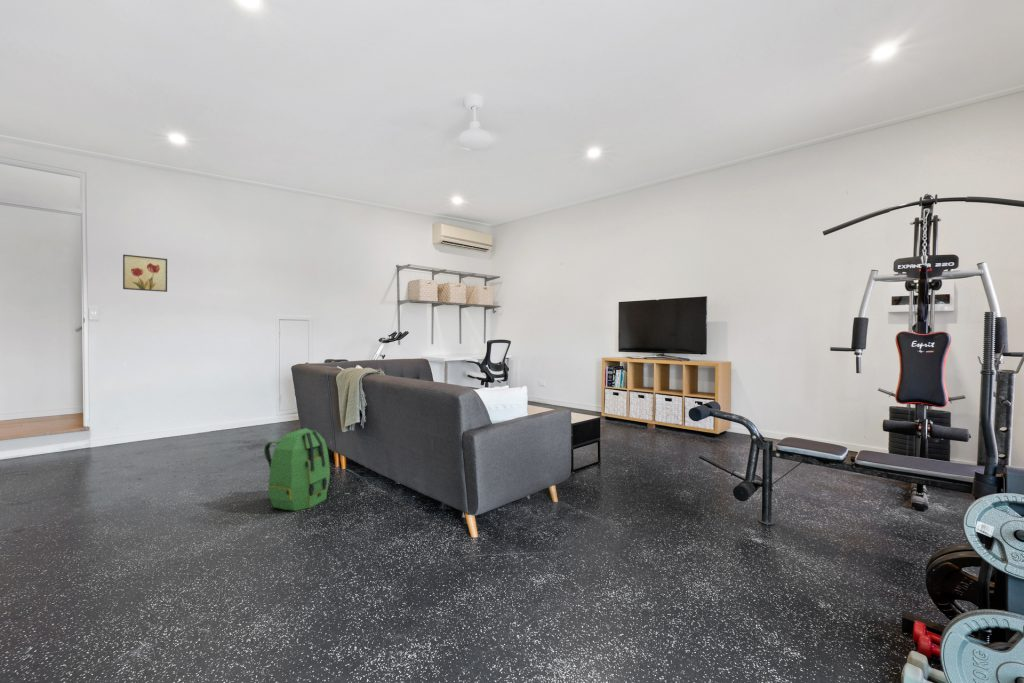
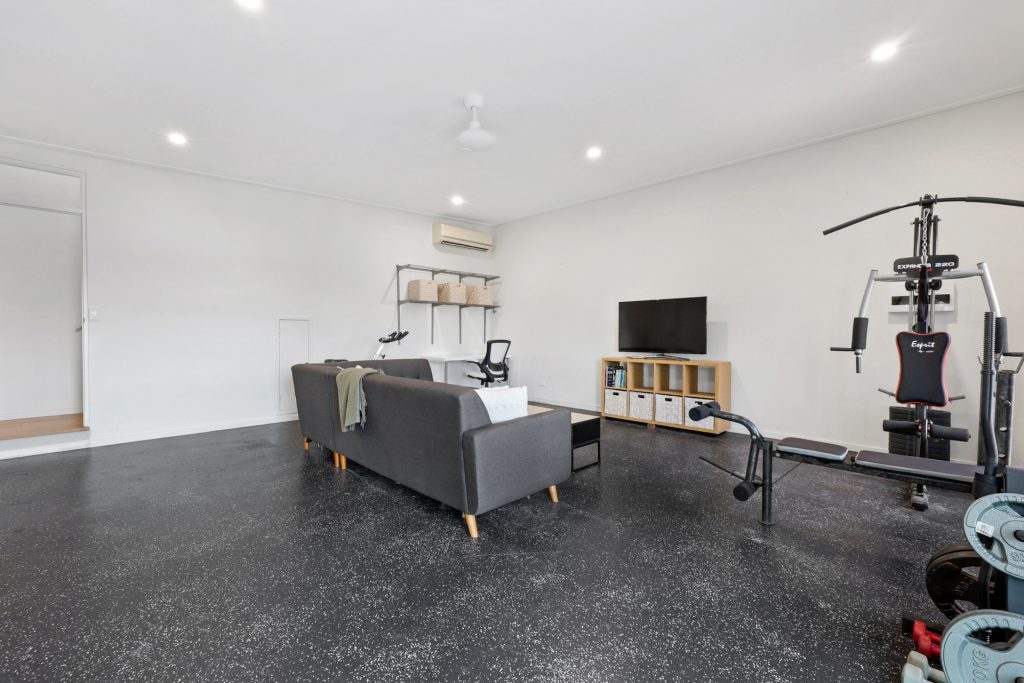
- backpack (297, 464)
- wall art (145, 273)
